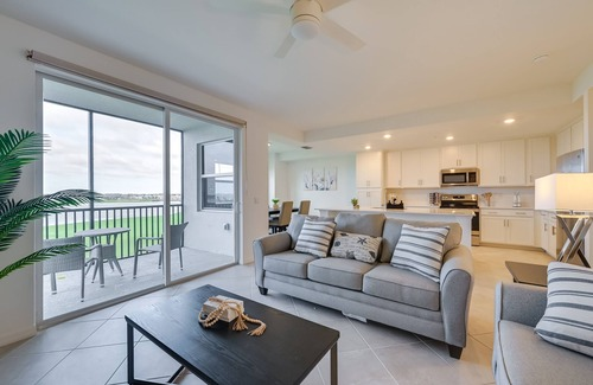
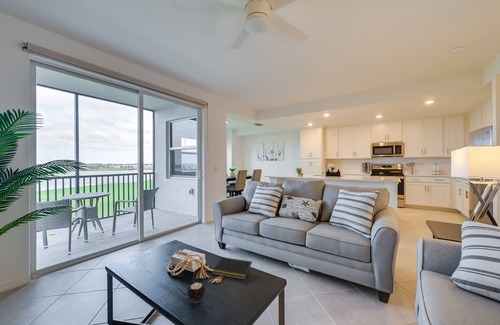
+ notepad (232, 267)
+ candle (196, 291)
